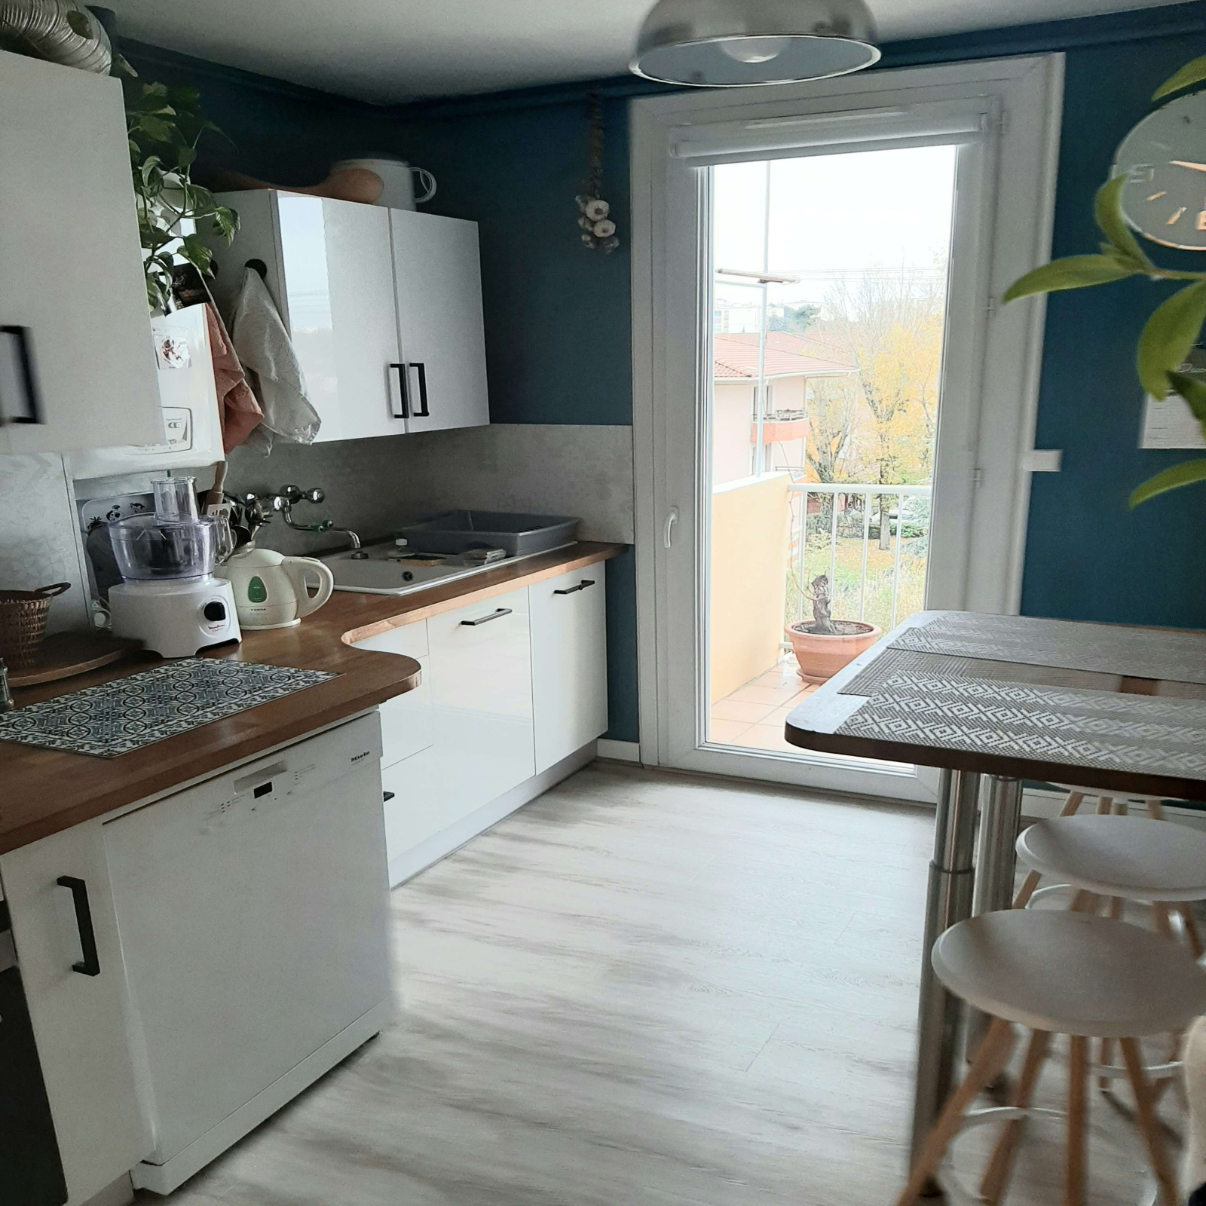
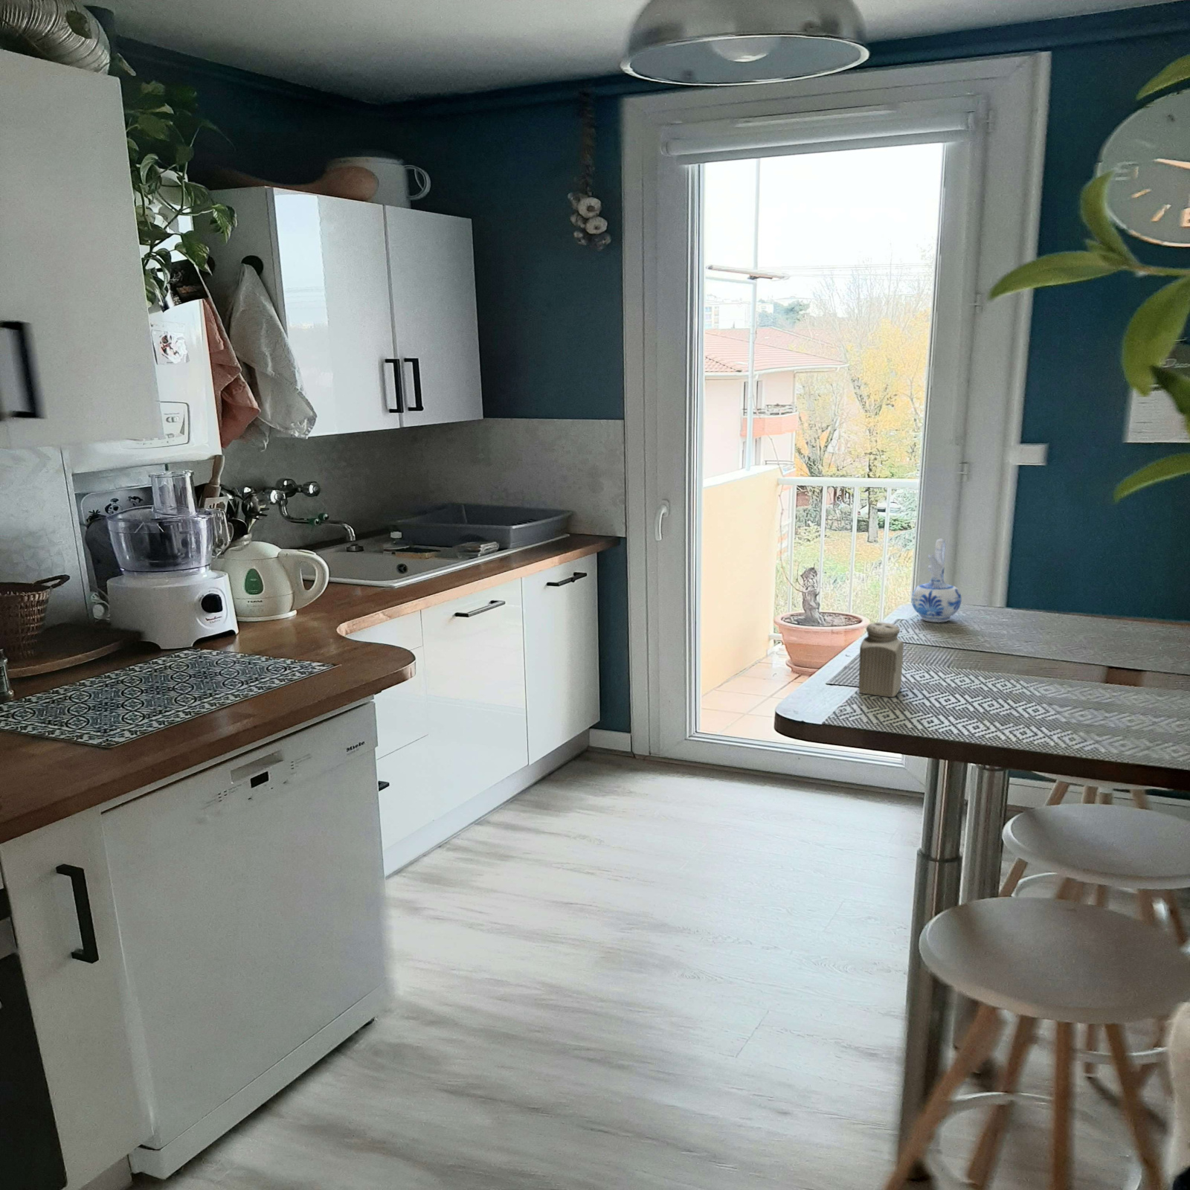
+ salt shaker (882, 657)
+ ceramic pitcher (937, 580)
